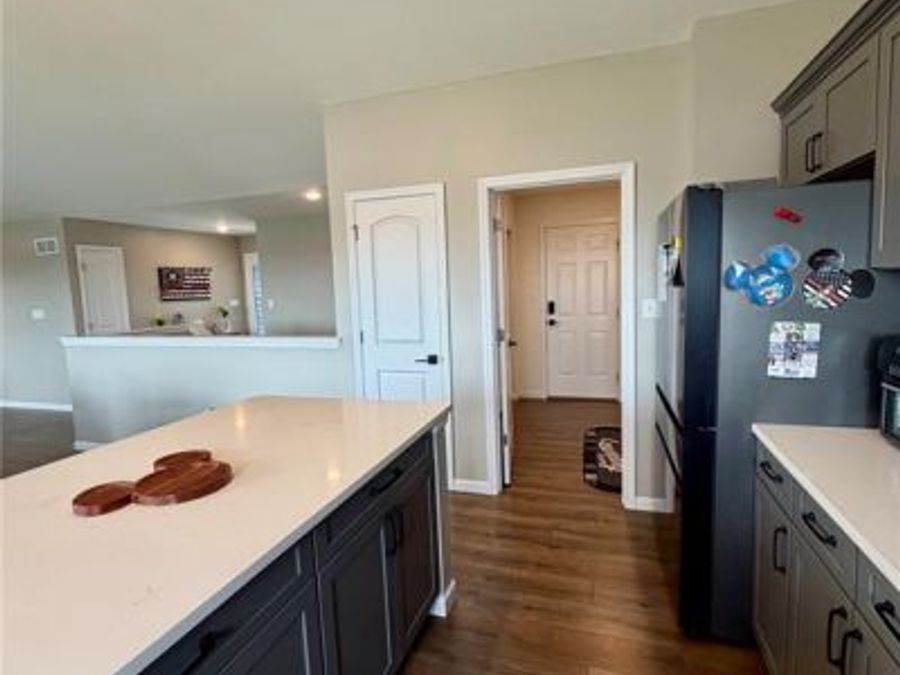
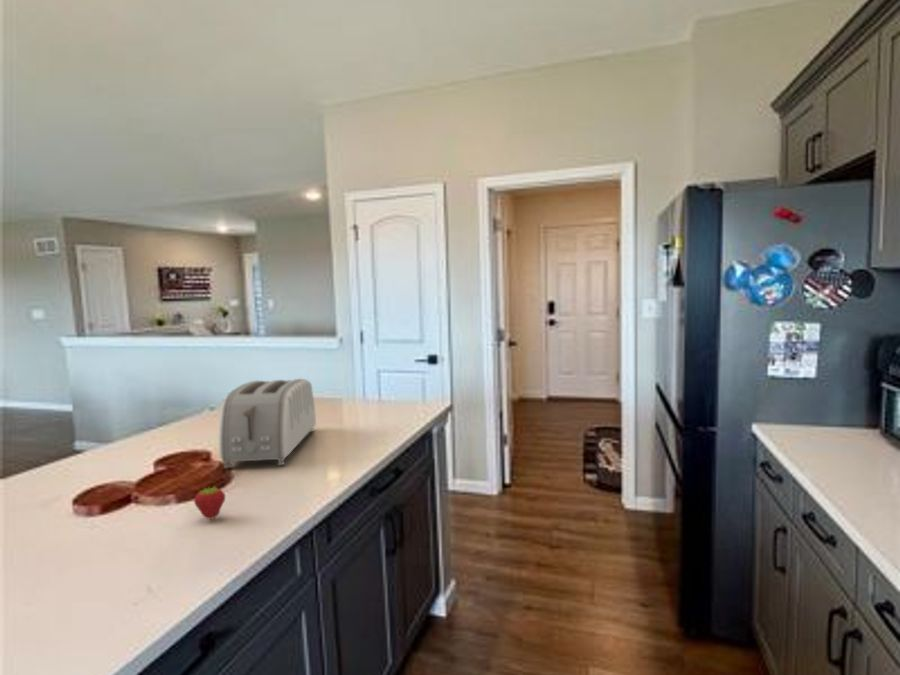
+ fruit (210, 502)
+ toaster (270, 416)
